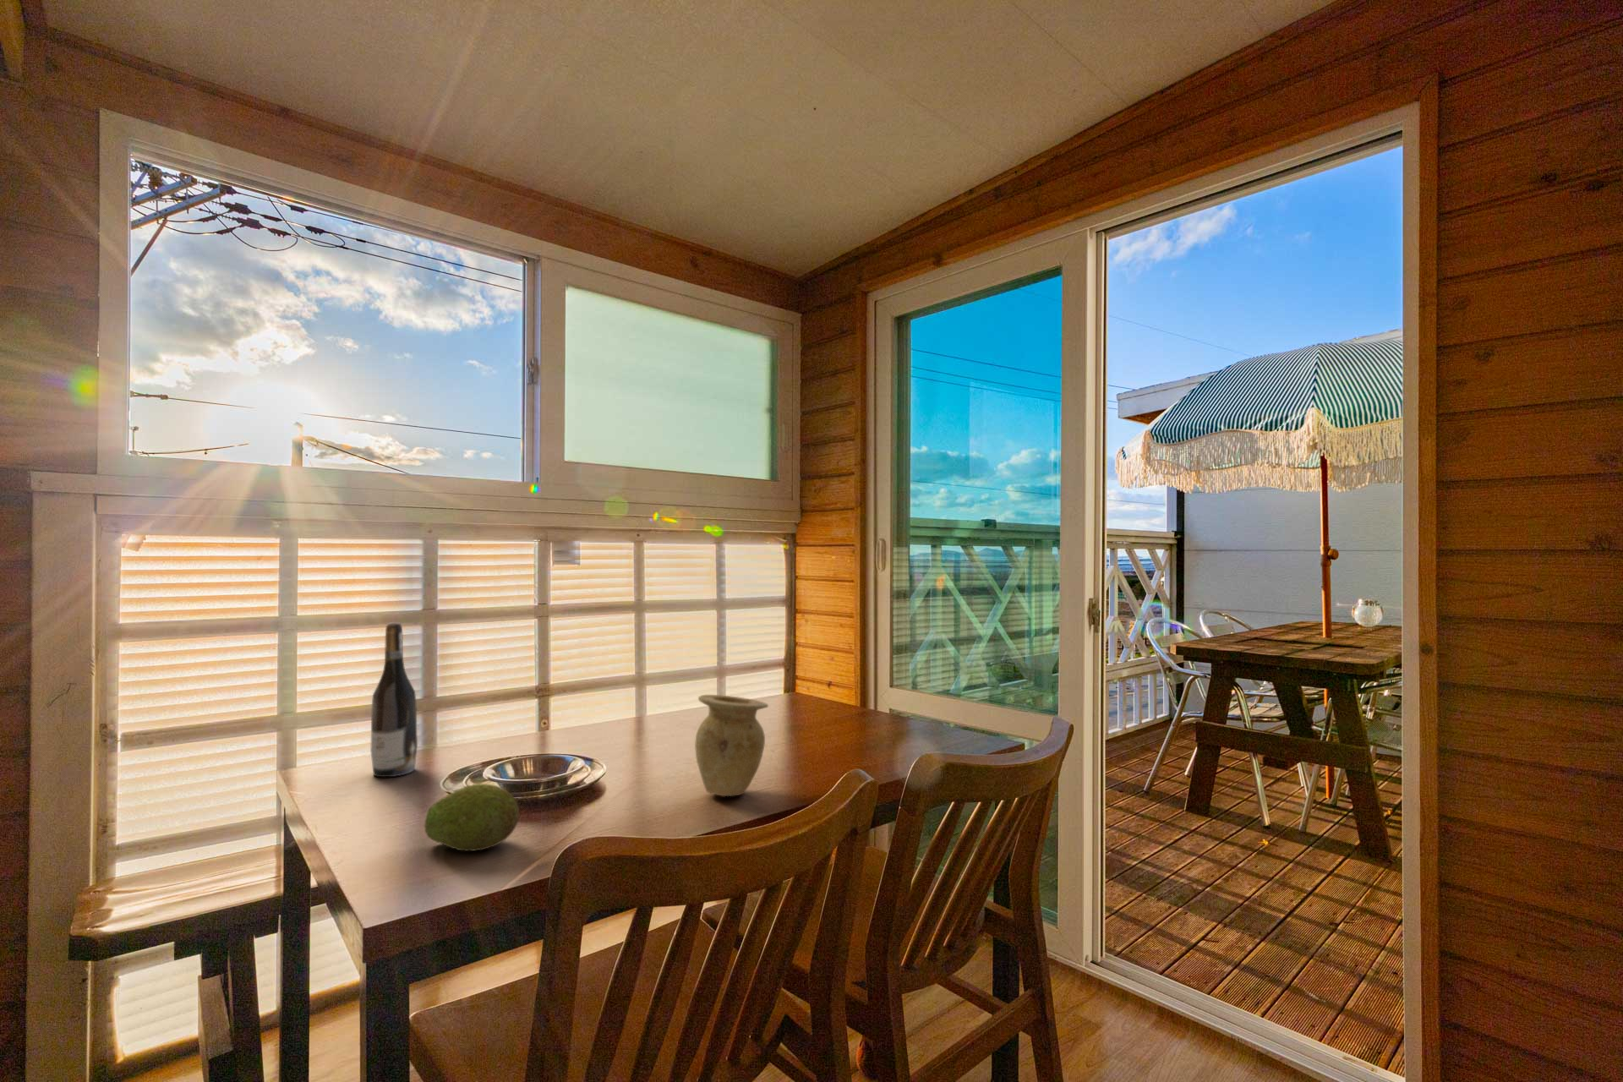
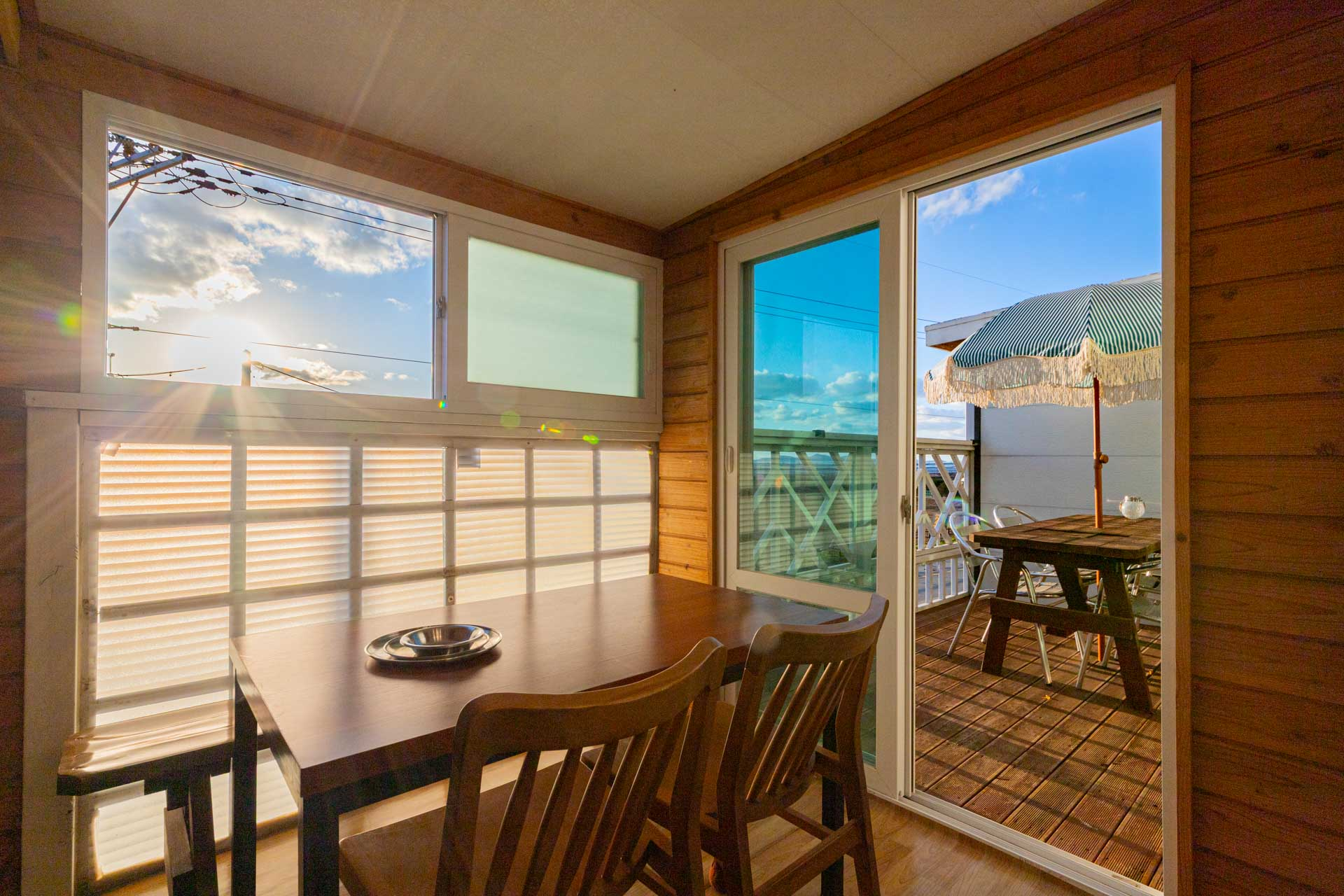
- vase (732, 744)
- wine bottle (394, 698)
- fruit (469, 816)
